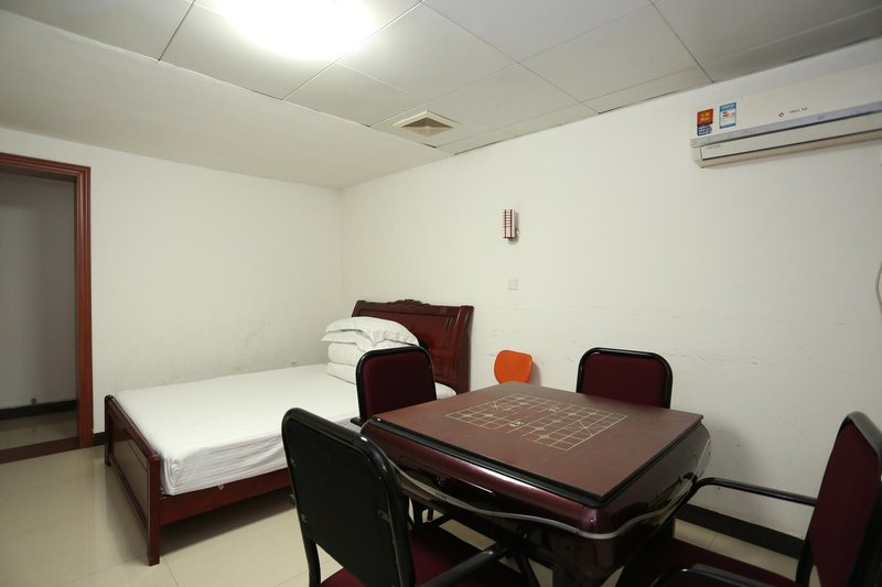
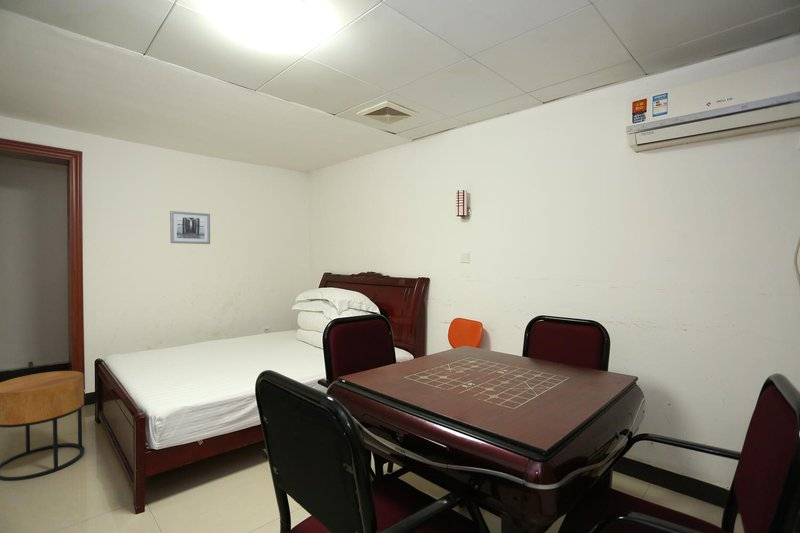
+ side table (40, 421)
+ wall art (190, 228)
